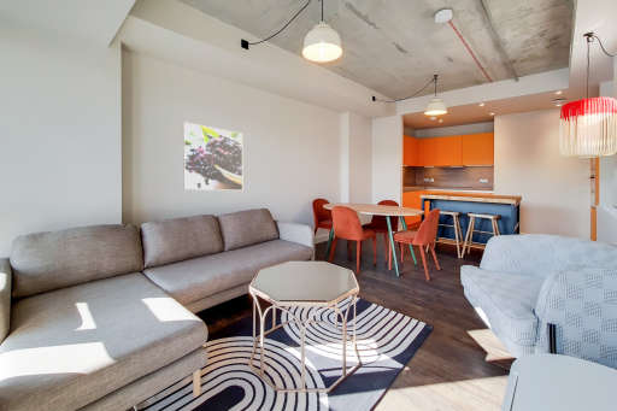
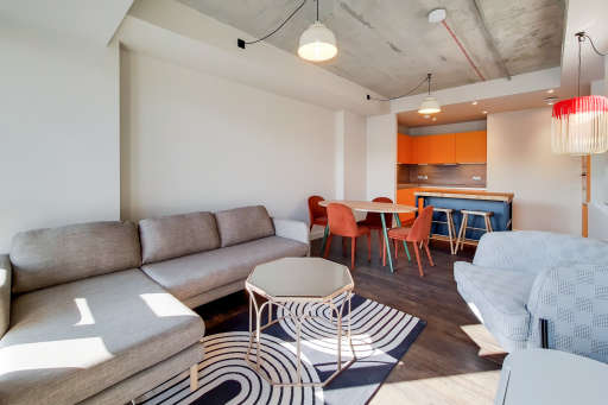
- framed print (215, 159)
